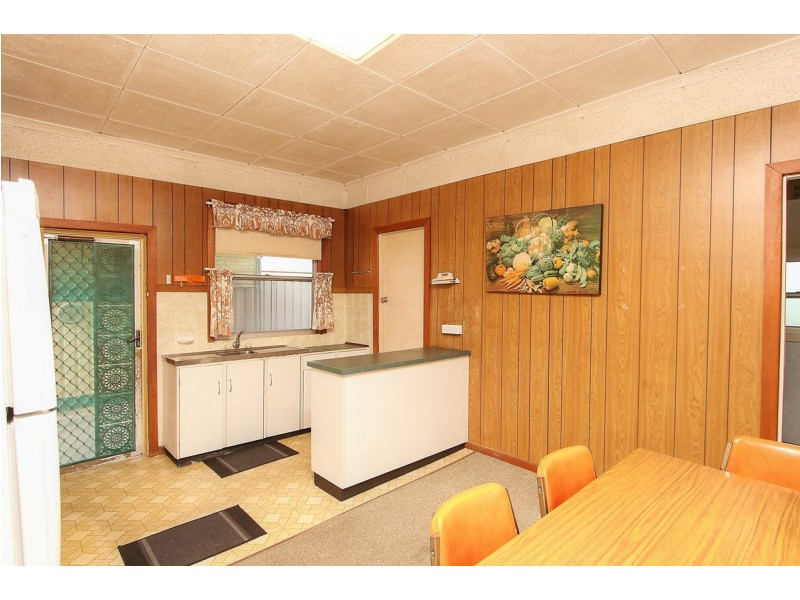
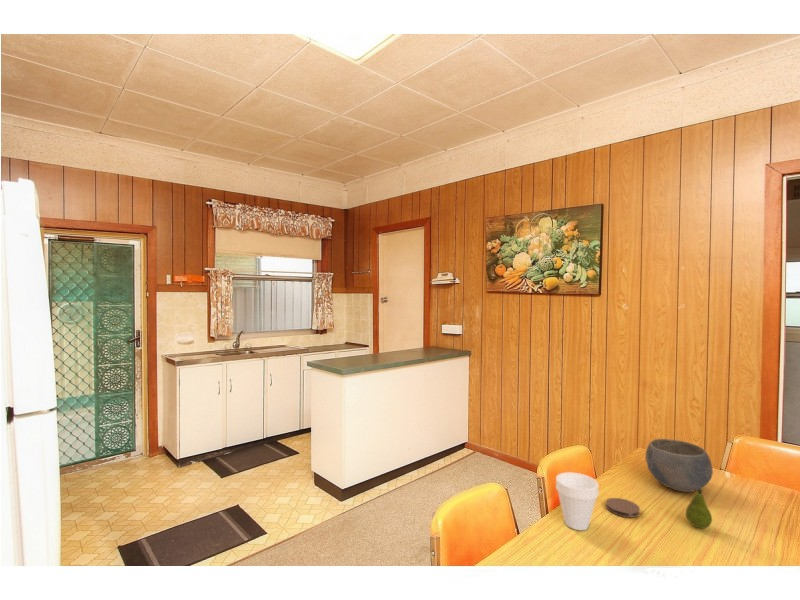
+ bowl (677, 466)
+ fruit (698, 507)
+ cup (576, 502)
+ coaster (622, 507)
